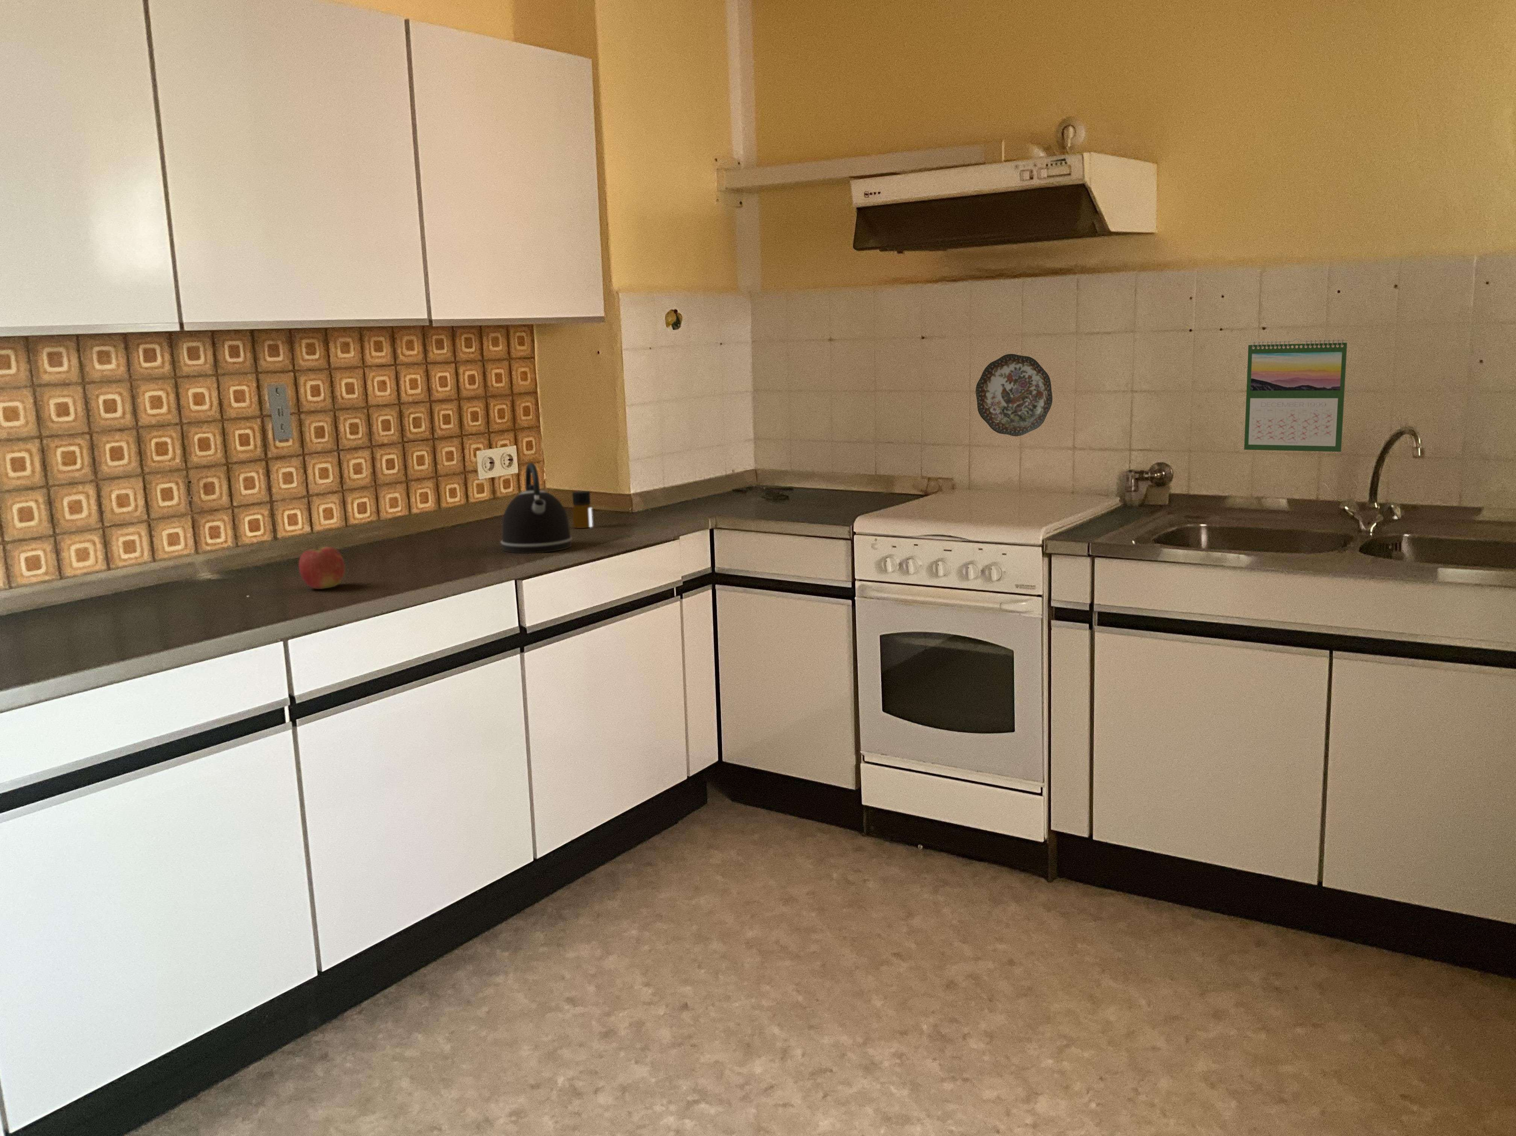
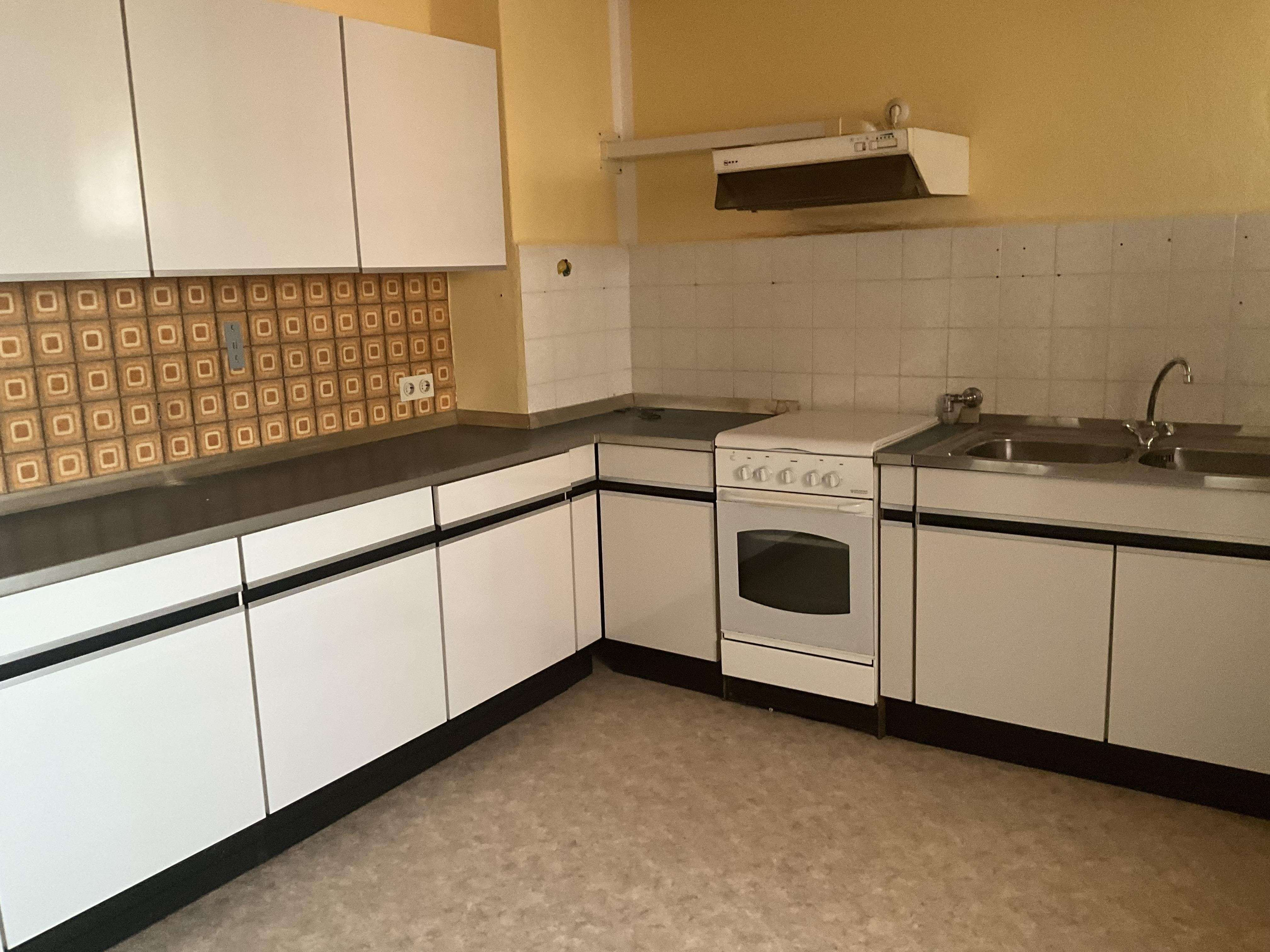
- apple (322, 564)
- kettle (535, 505)
- decorative plate (1015, 395)
- calendar (1294, 395)
- bottle (581, 510)
